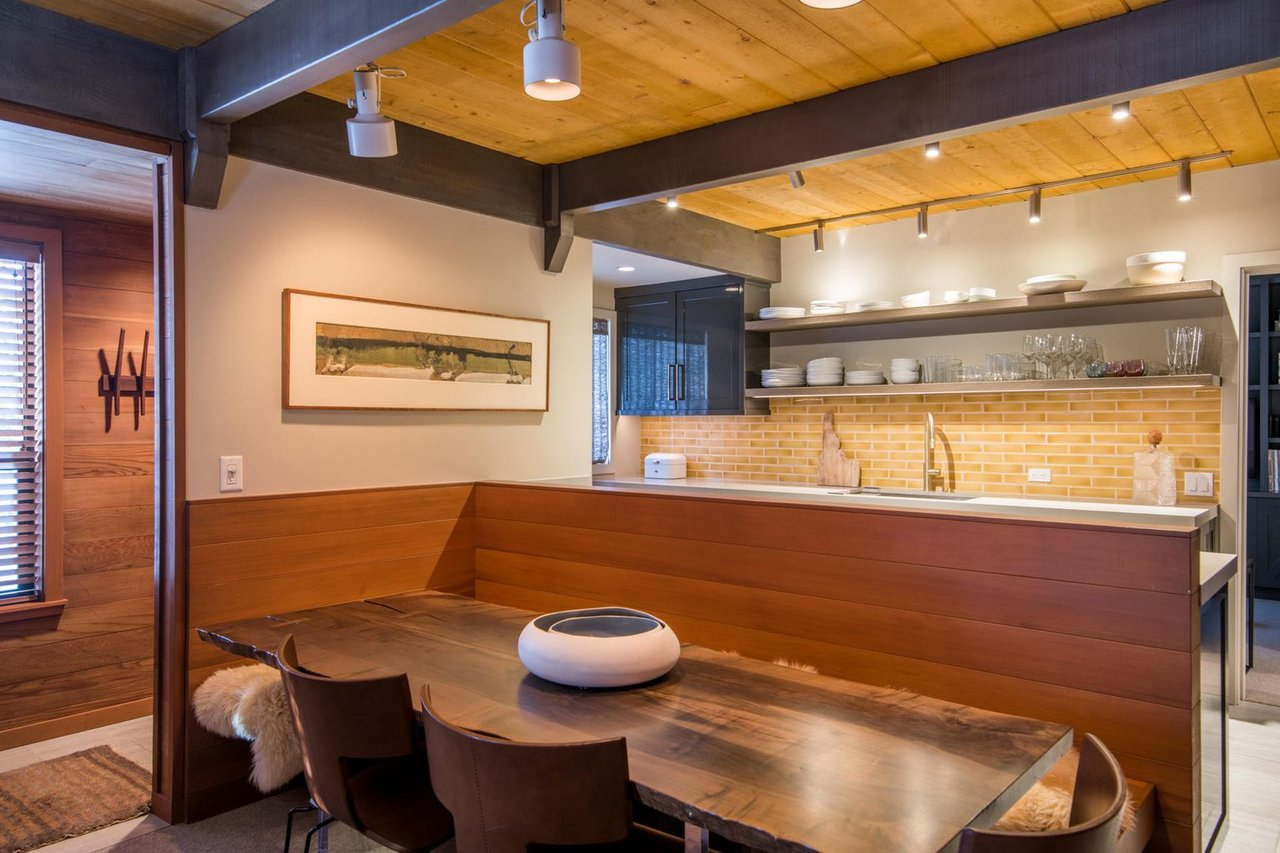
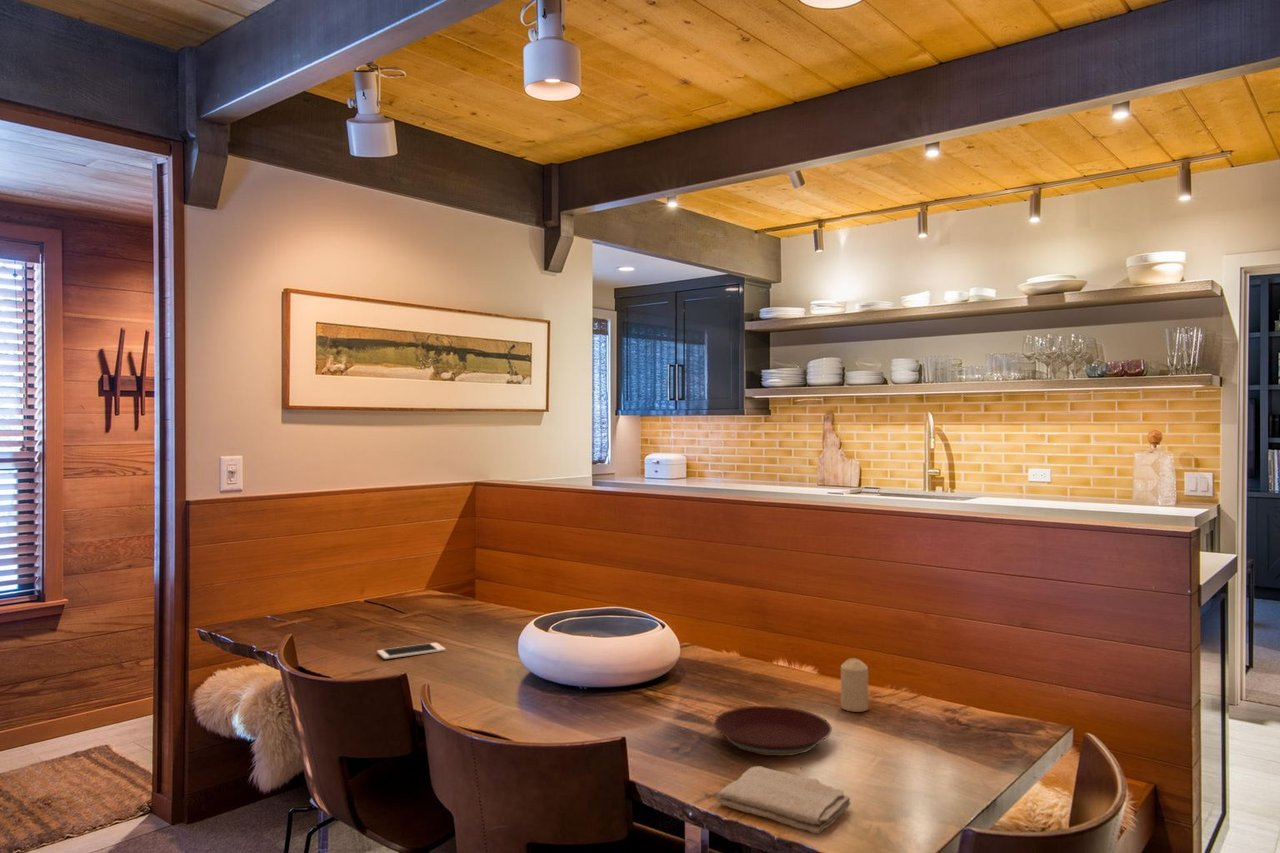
+ washcloth (783, 796)
+ cell phone (411, 650)
+ plate (772, 732)
+ candle (854, 683)
